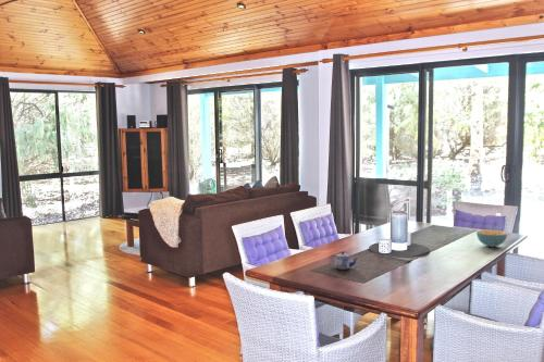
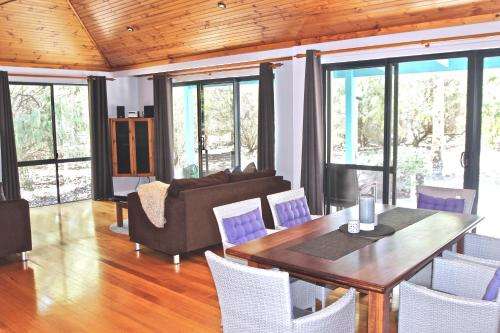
- teapot (344, 260)
- cereal bowl (491, 239)
